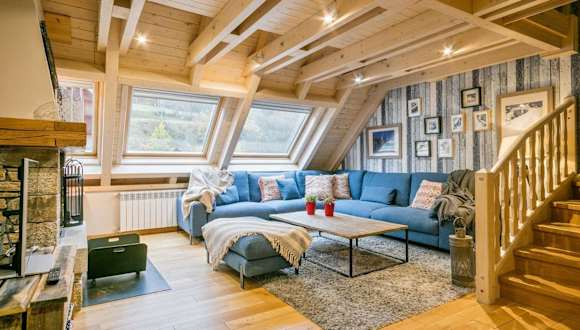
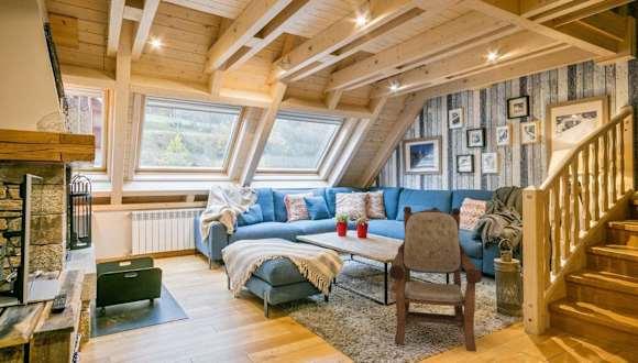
+ armchair (432, 271)
